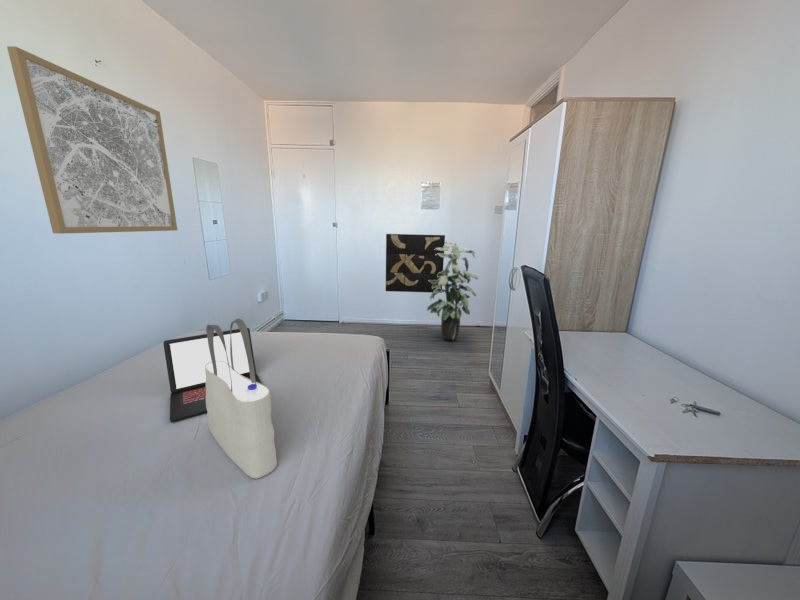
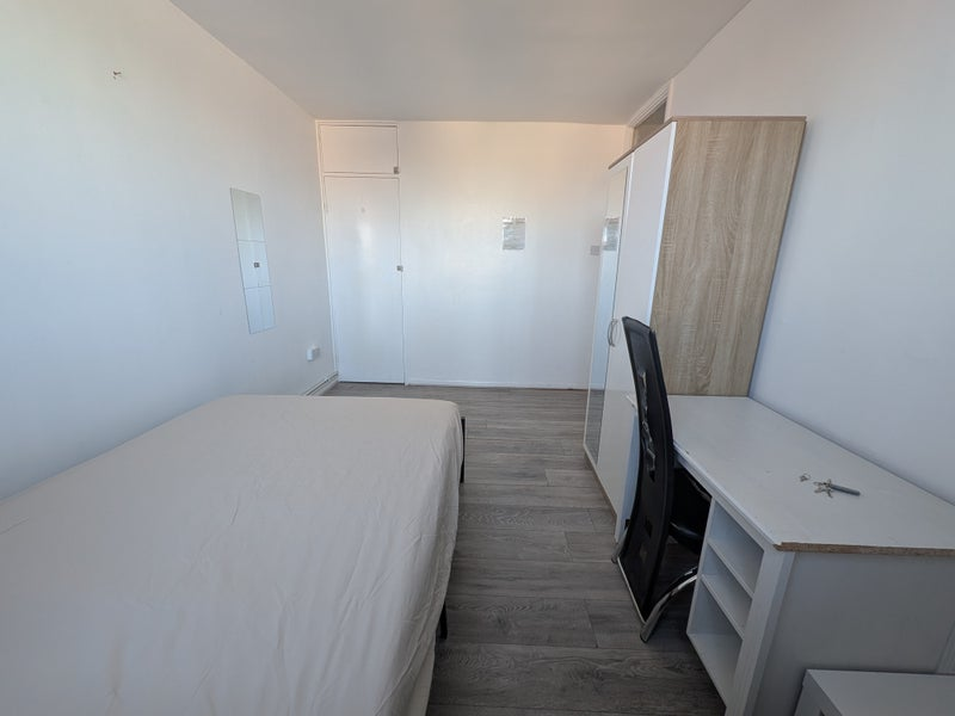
- wall art (414, 263)
- laptop (216, 360)
- wall art (114, 162)
- indoor plant (450, 291)
- tote bag (233, 387)
